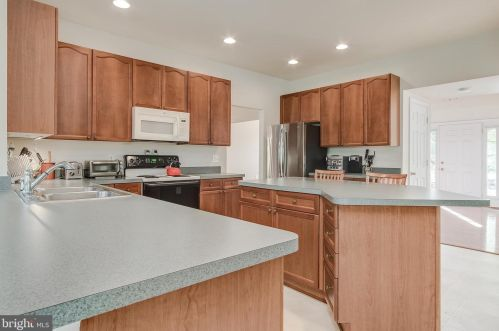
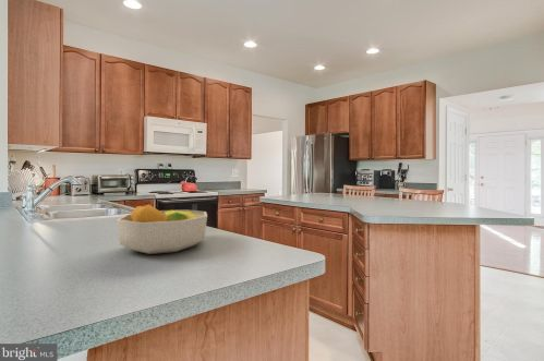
+ fruit bowl (166, 222)
